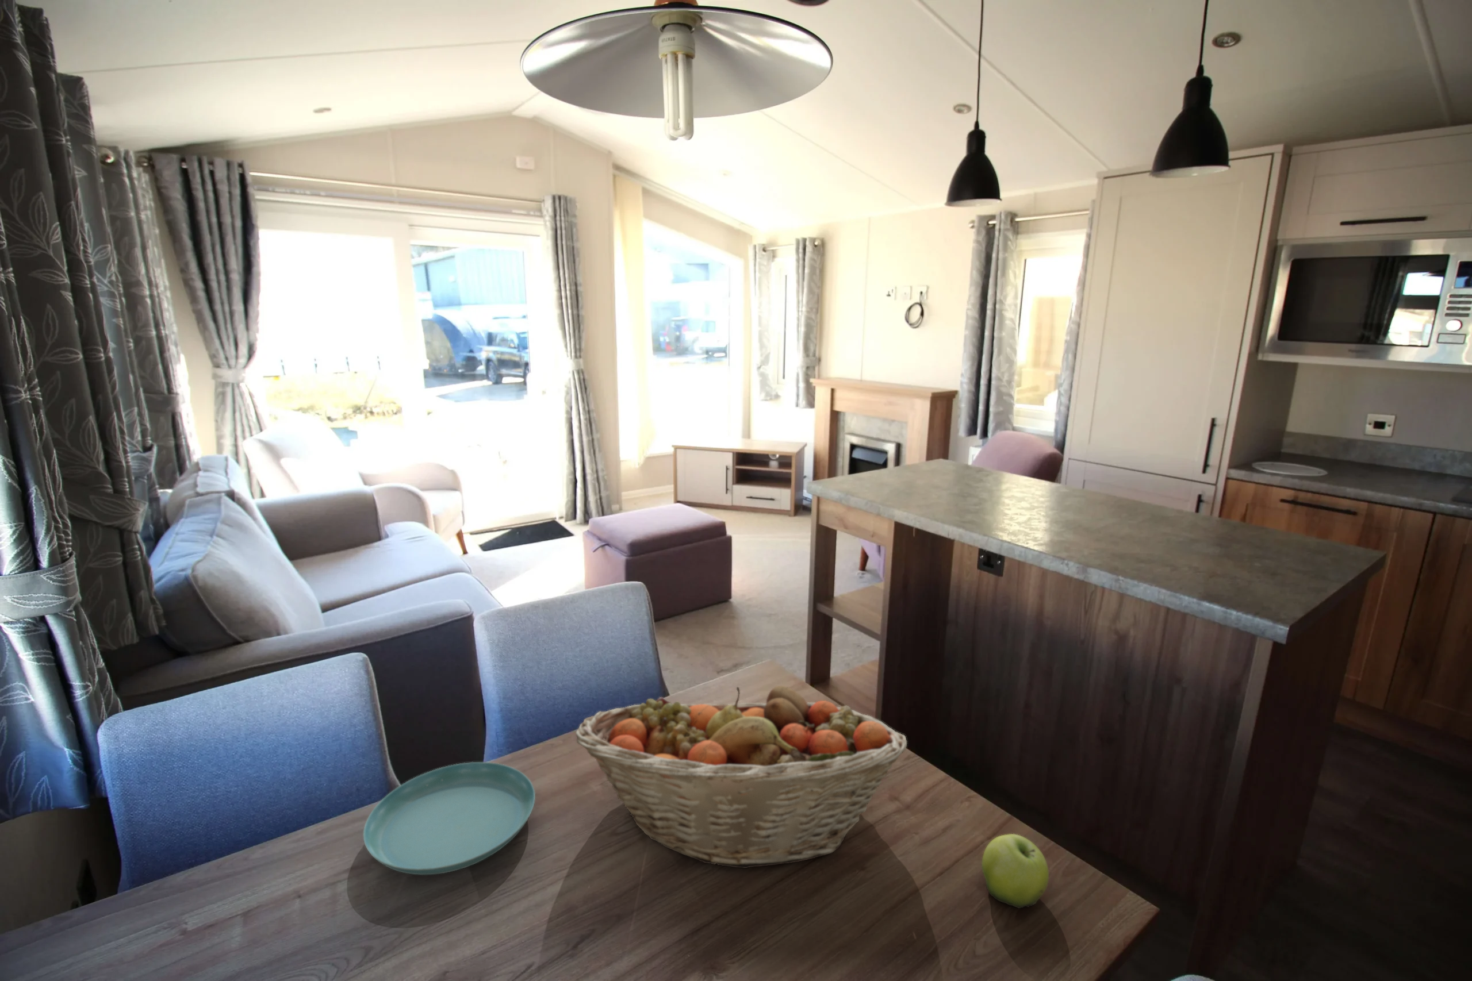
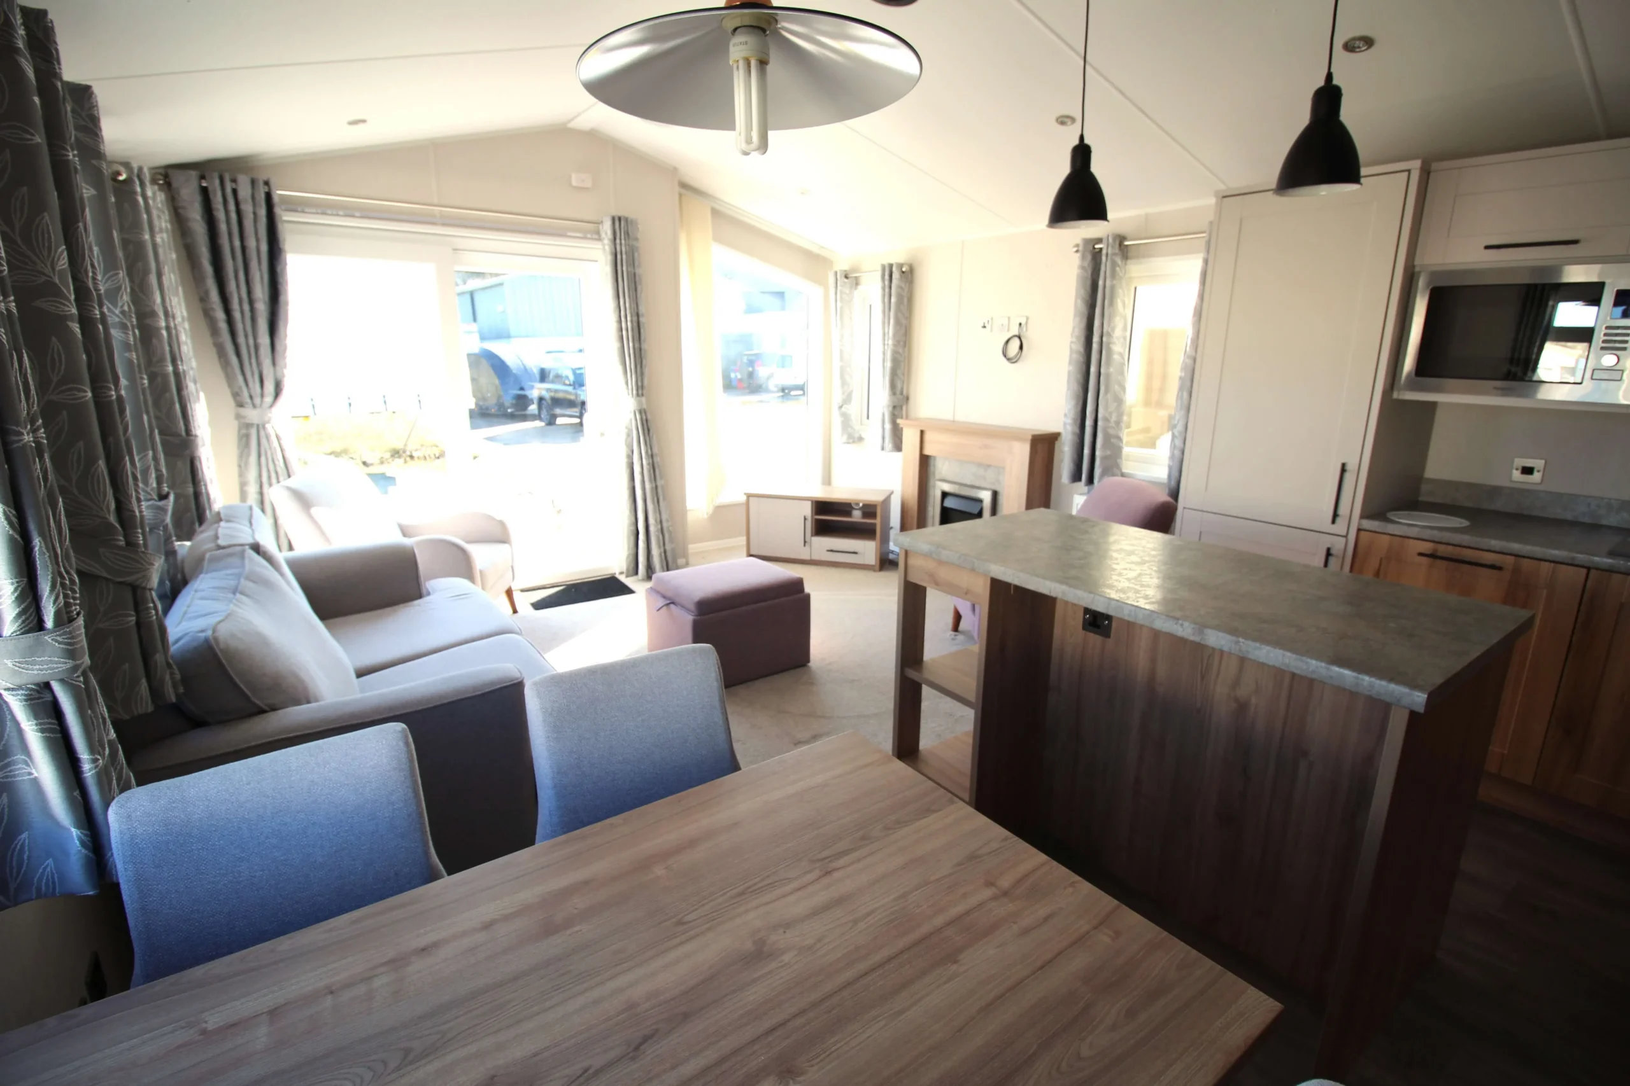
- saucer (453, 818)
- fruit basket (739, 754)
- fruit (1015, 868)
